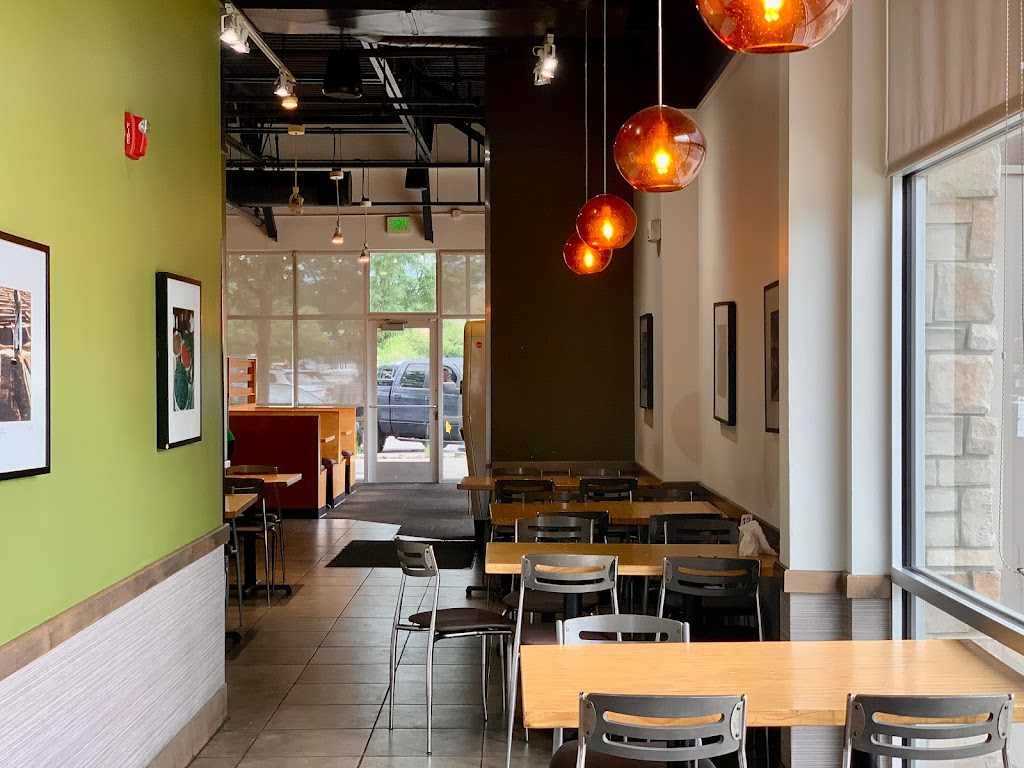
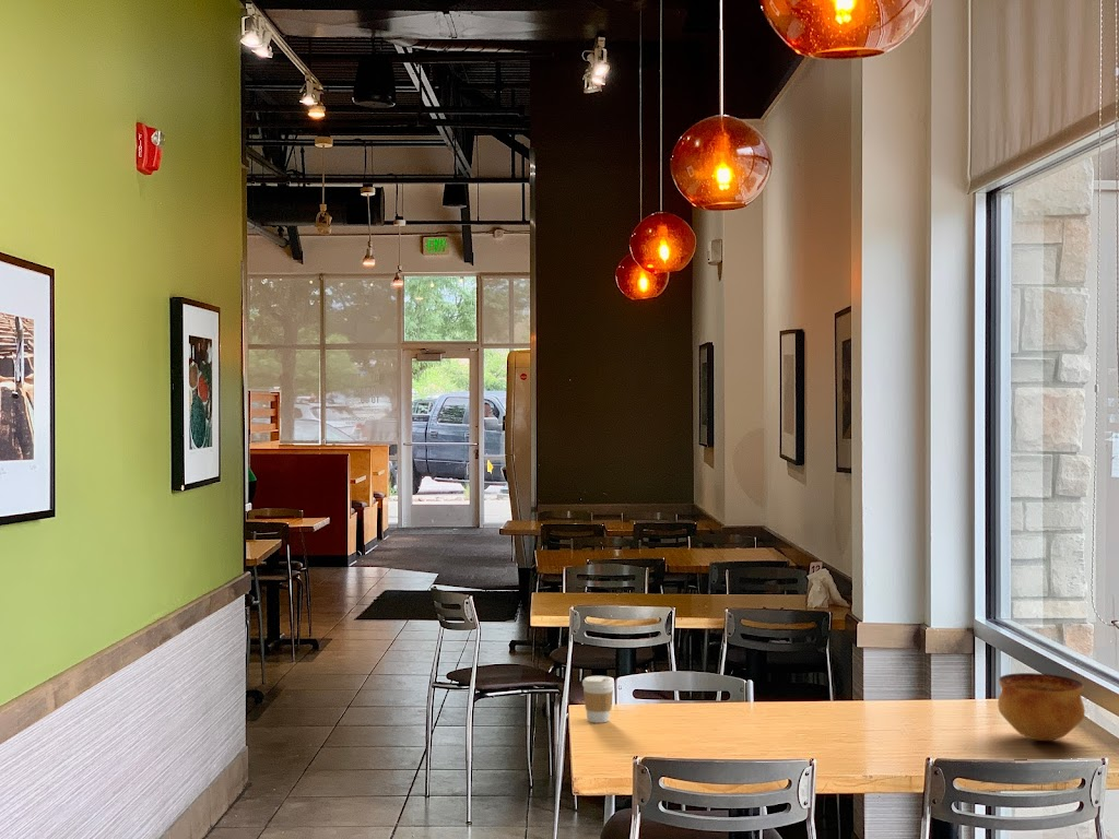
+ coffee cup (598, 698)
+ bowl (1040, 710)
